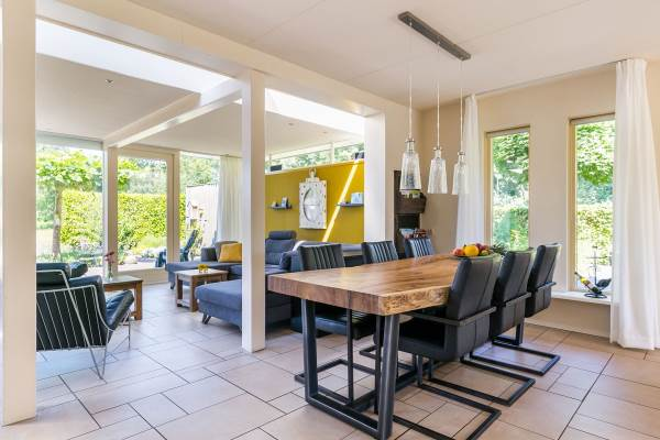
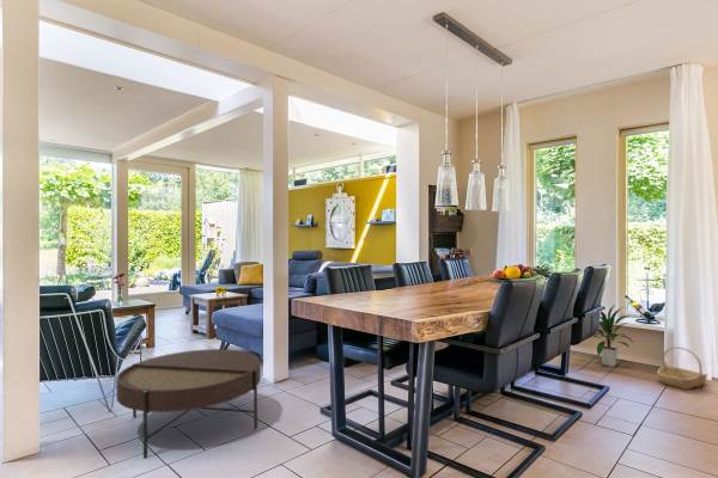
+ basket (680, 368)
+ indoor plant (608, 333)
+ coffee table (193, 394)
